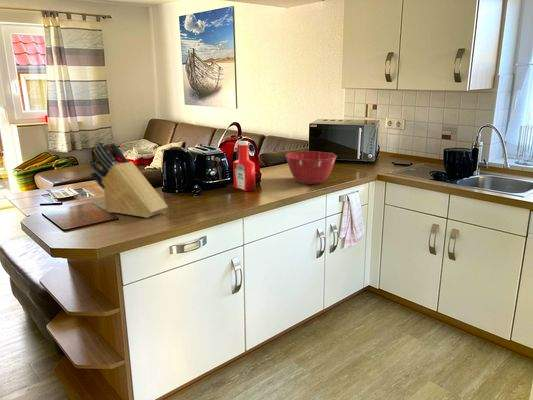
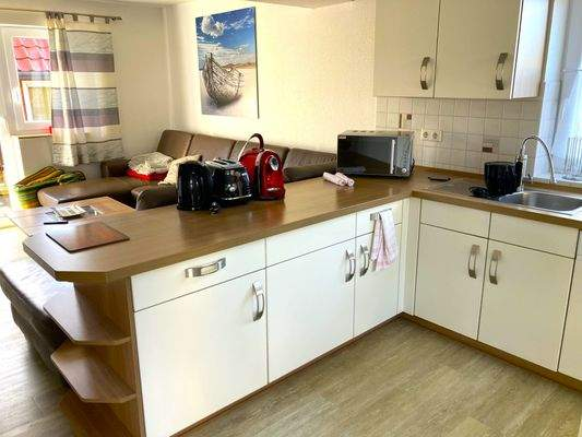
- knife block (126, 177)
- mixing bowl (310, 168)
- soap bottle (244, 165)
